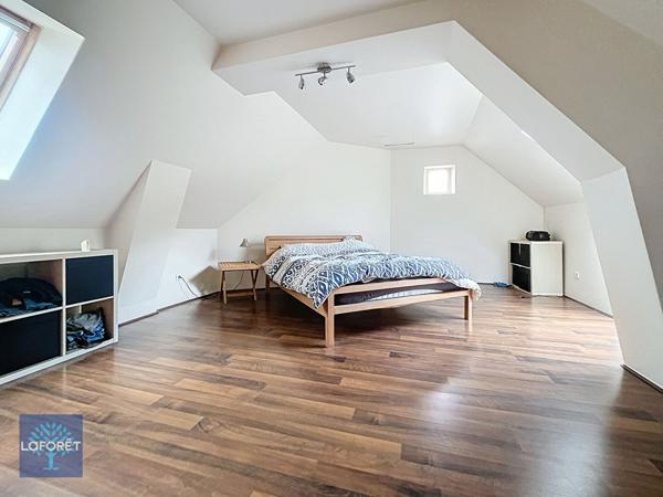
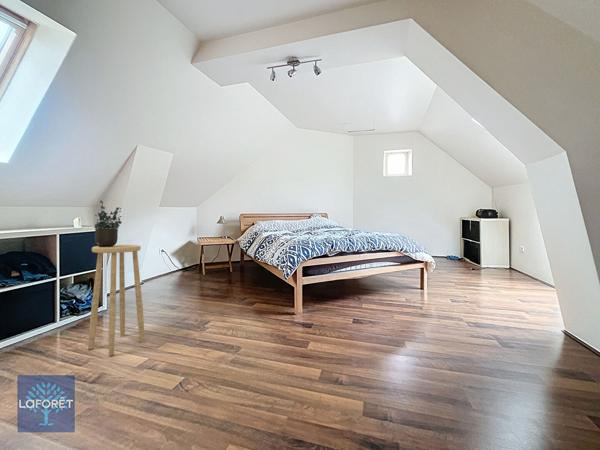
+ stool (115, 295)
+ potted plant (108, 222)
